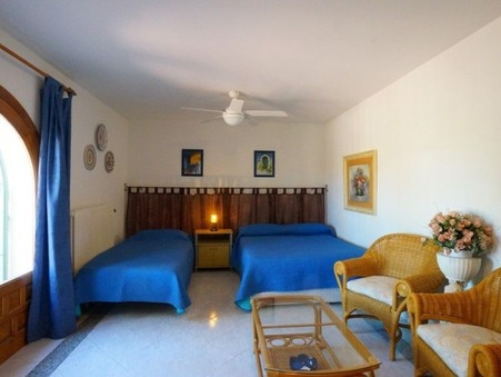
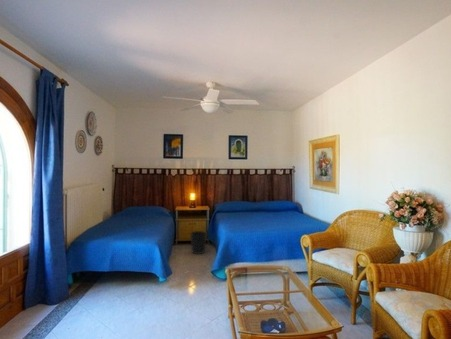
+ wastebasket (198, 242)
